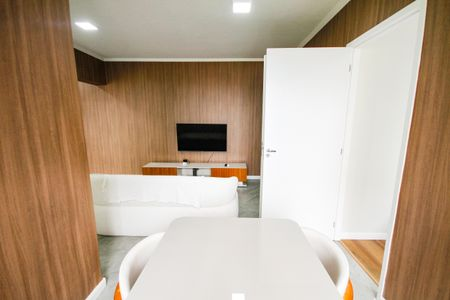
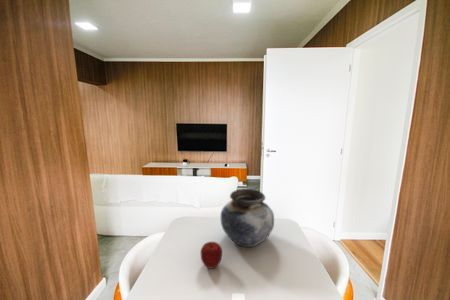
+ apple (211, 254)
+ vase (247, 217)
